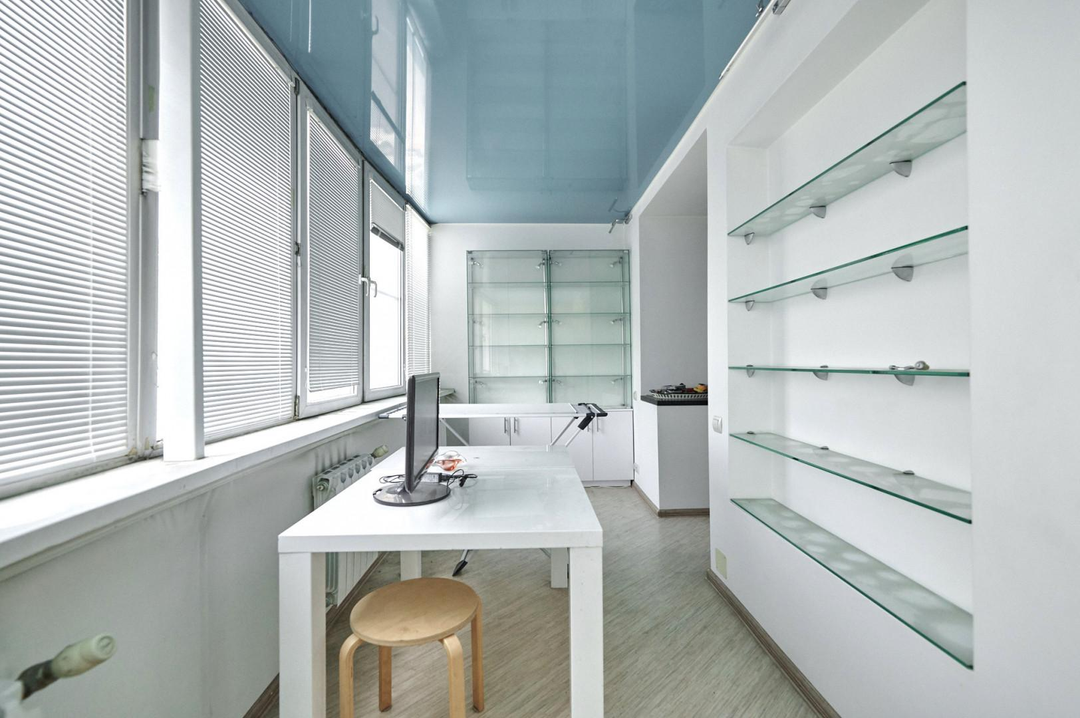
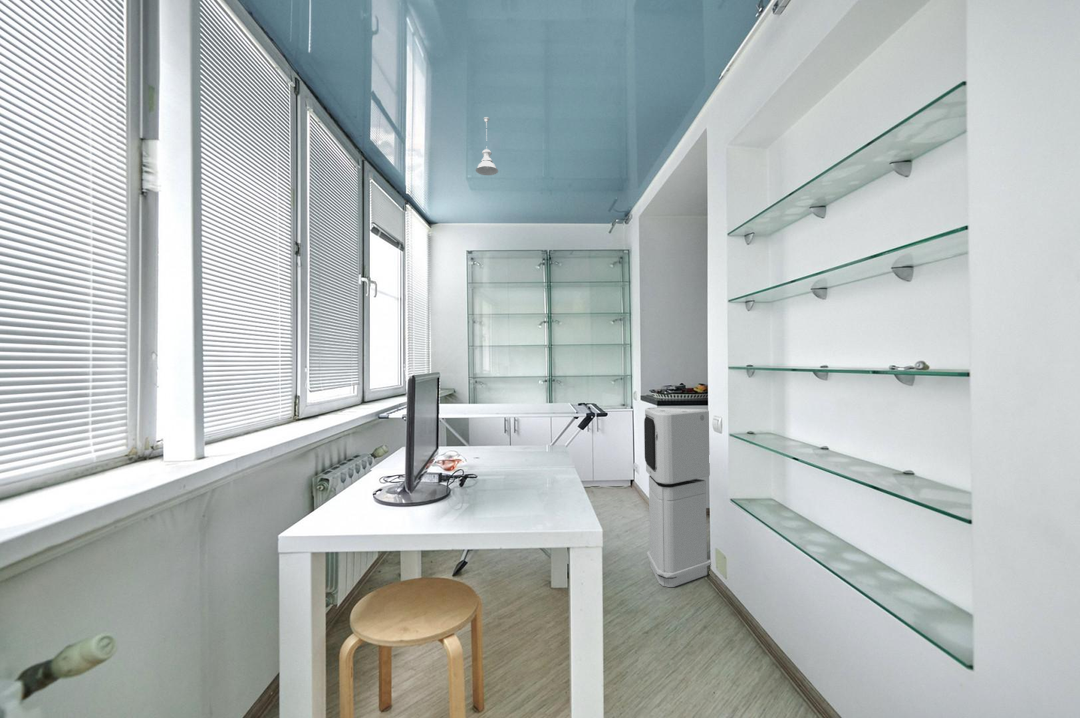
+ pendant light (487, 148)
+ air purifier (679, 492)
